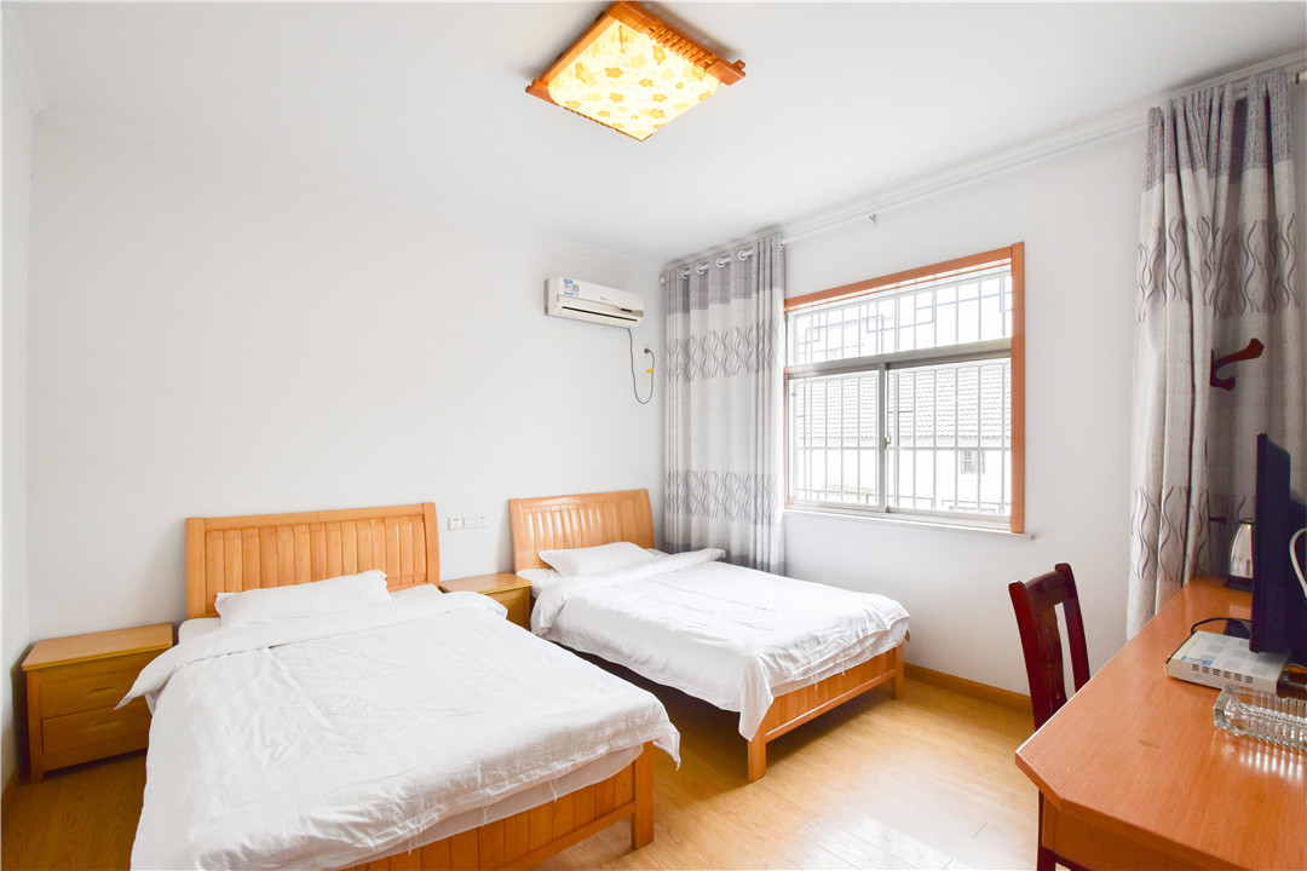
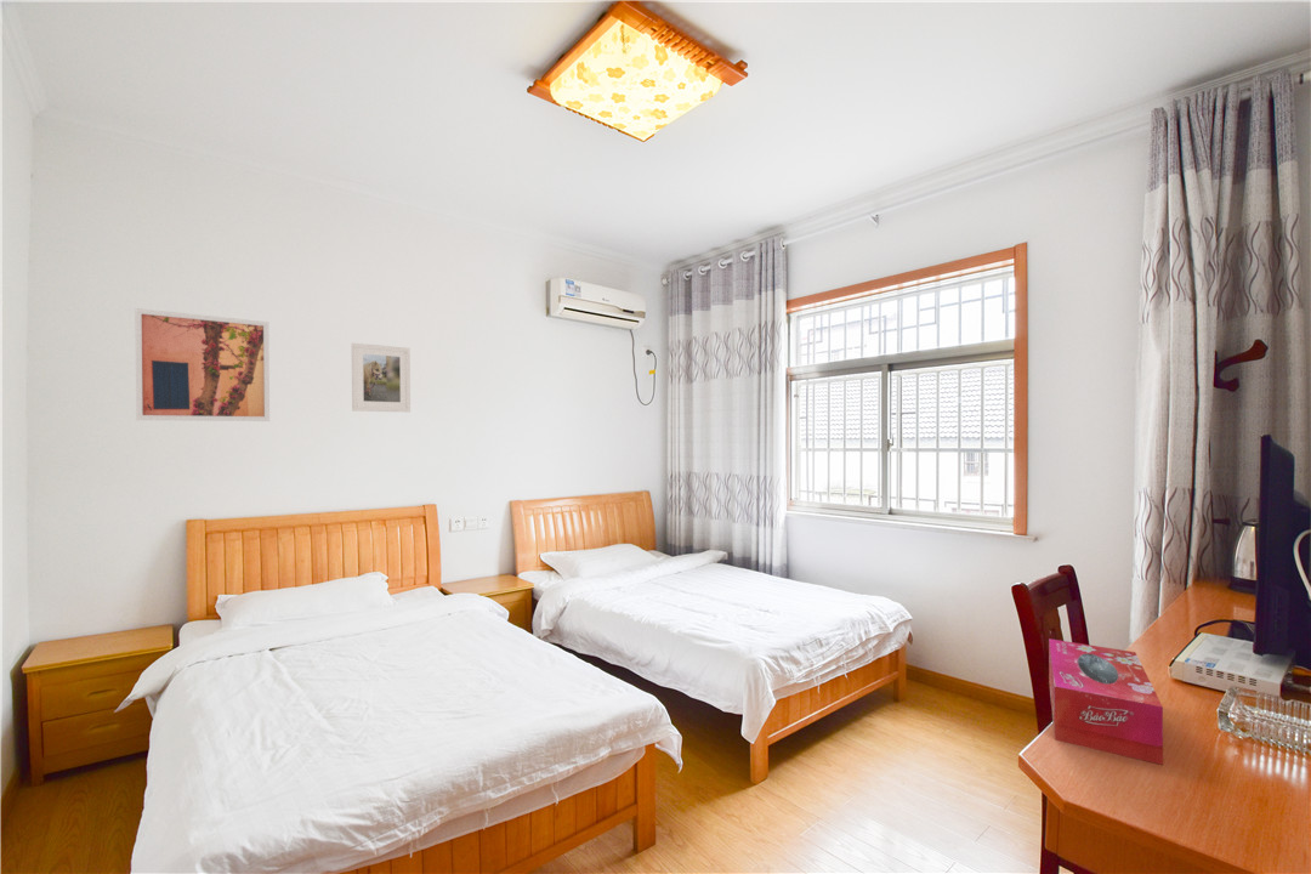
+ tissue box (1097, 692)
+ wall art (205, 368)
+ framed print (381, 378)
